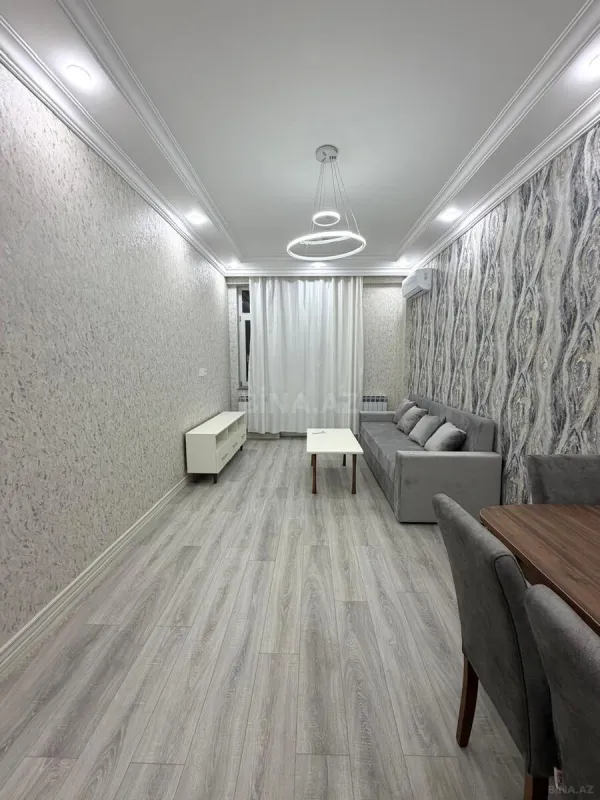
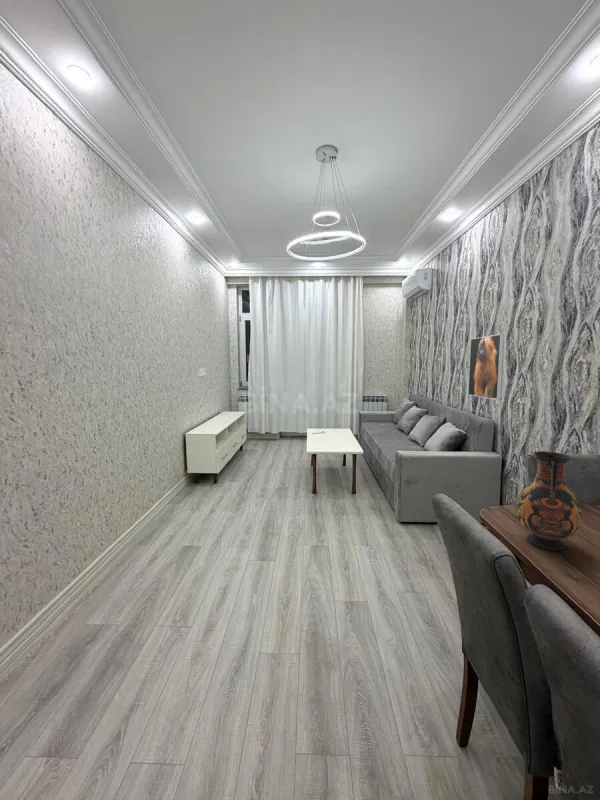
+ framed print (484, 367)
+ vase (548, 499)
